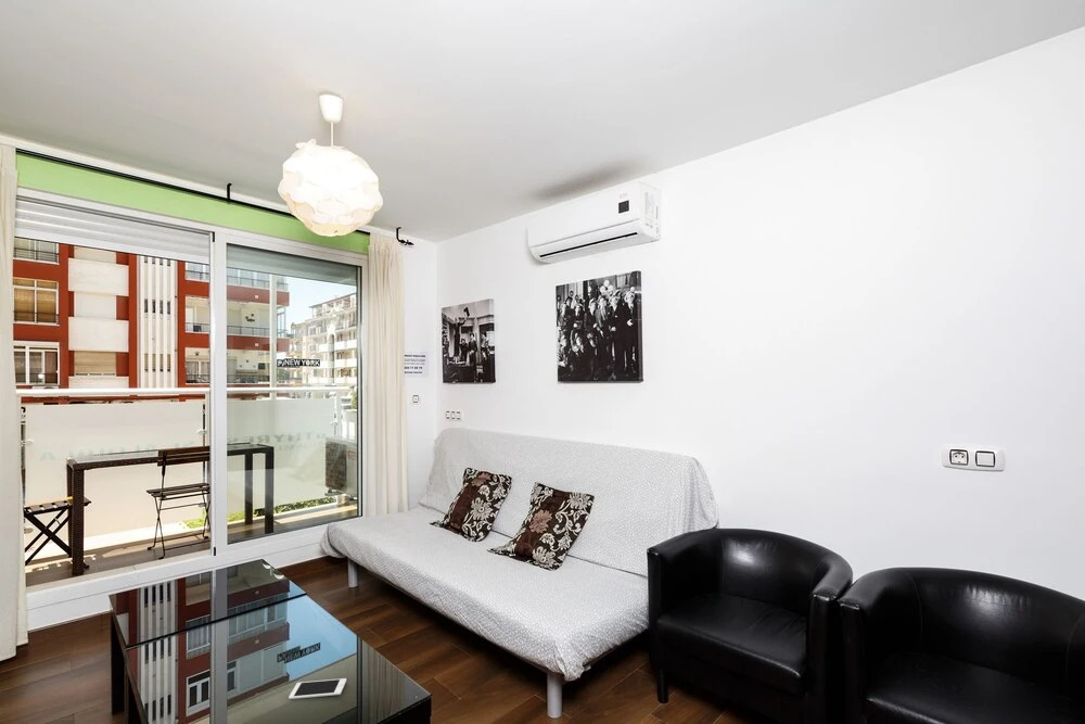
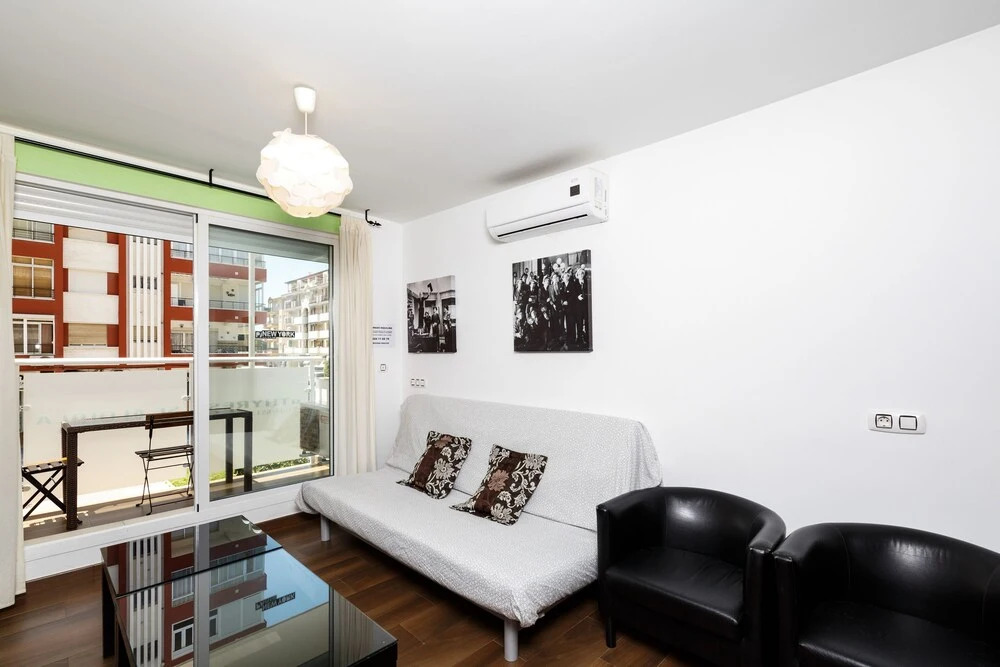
- cell phone (318, 688)
